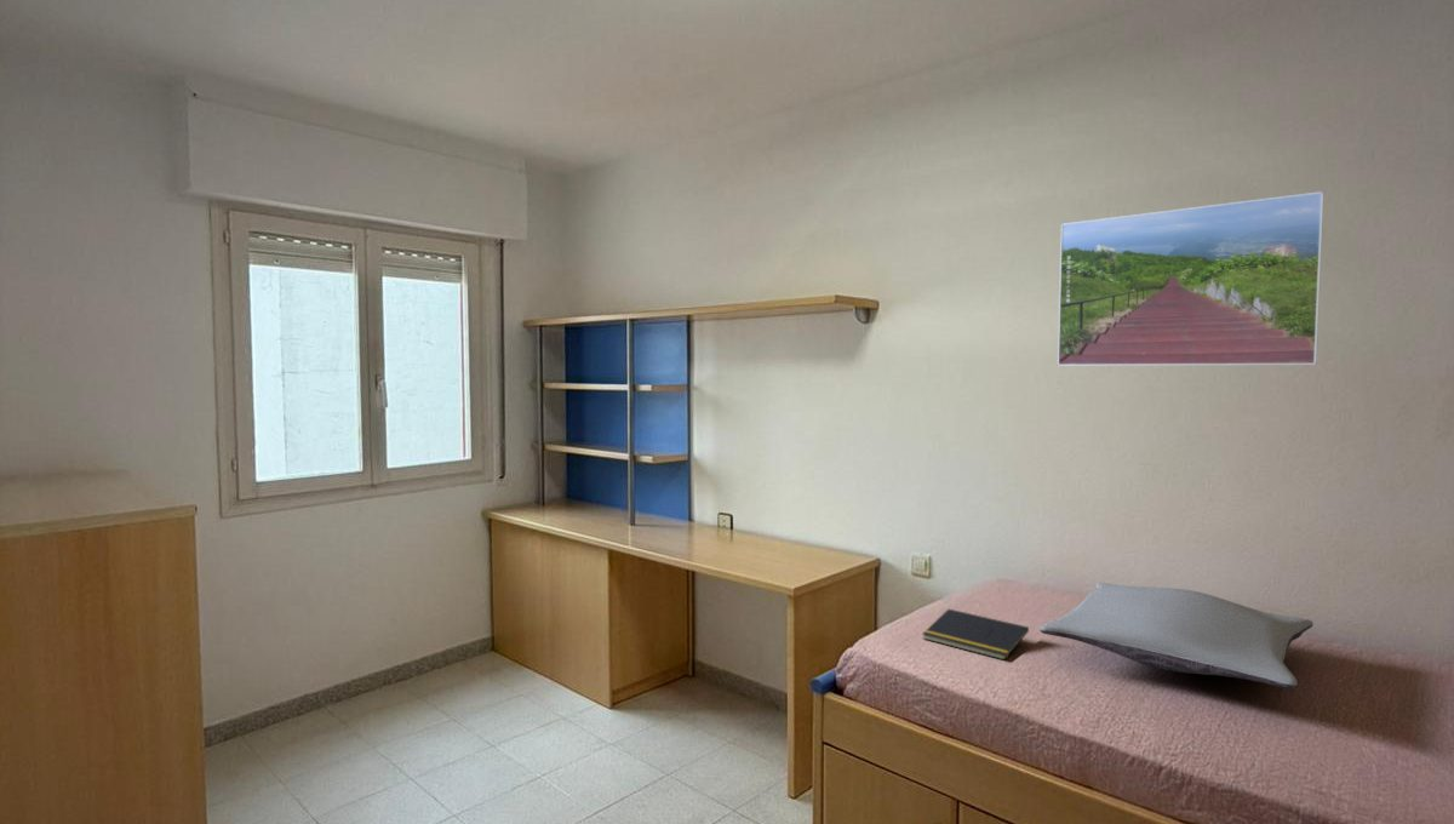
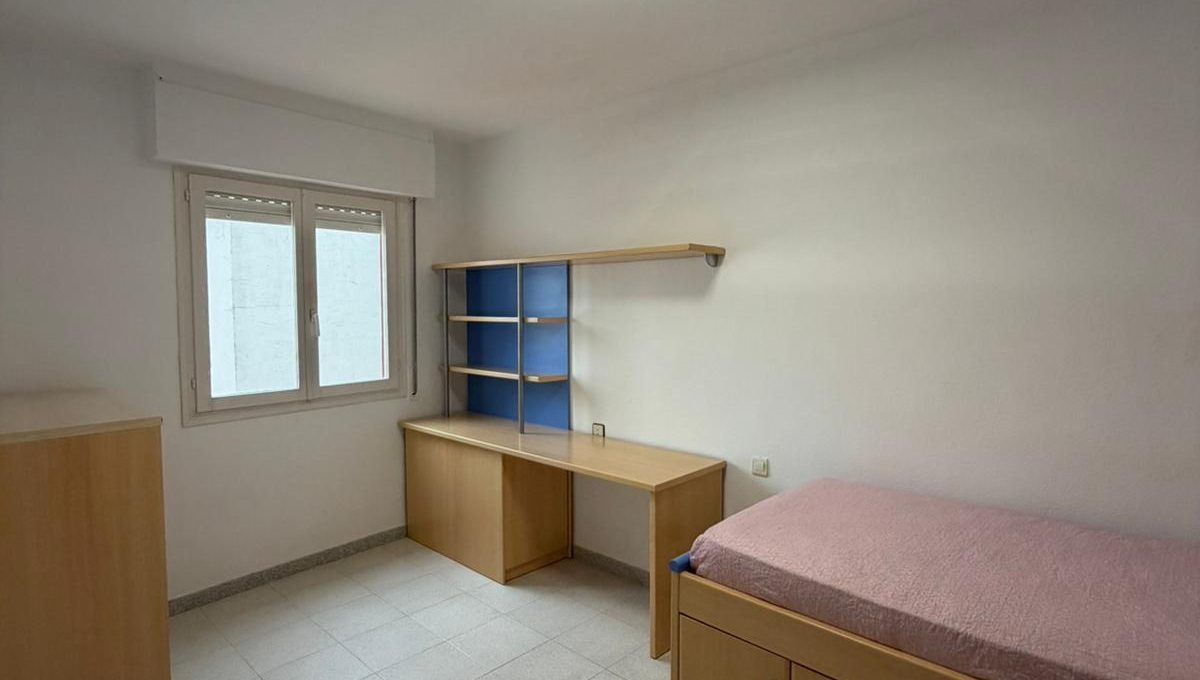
- notepad (974, 633)
- pillow (1178, 626)
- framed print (1177, 287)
